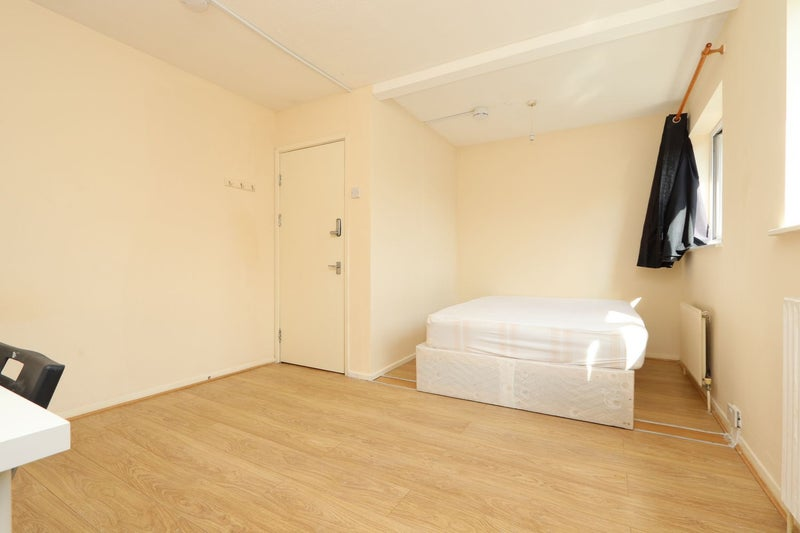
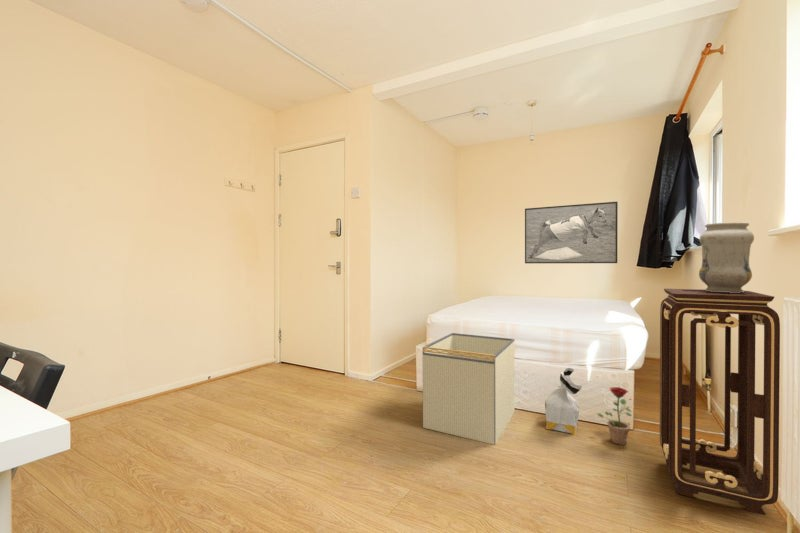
+ storage bin (470, 380)
+ bag (563, 397)
+ vase (725, 257)
+ pedestal table (725, 389)
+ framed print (568, 234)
+ decorative plant (614, 410)
